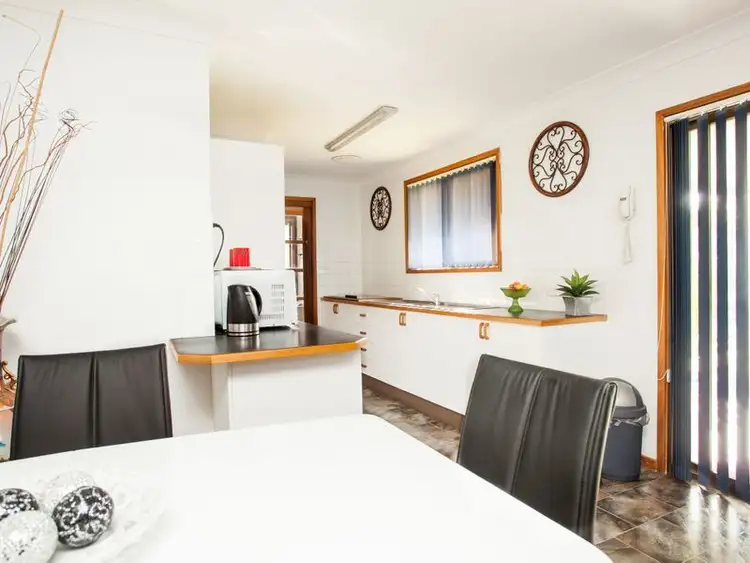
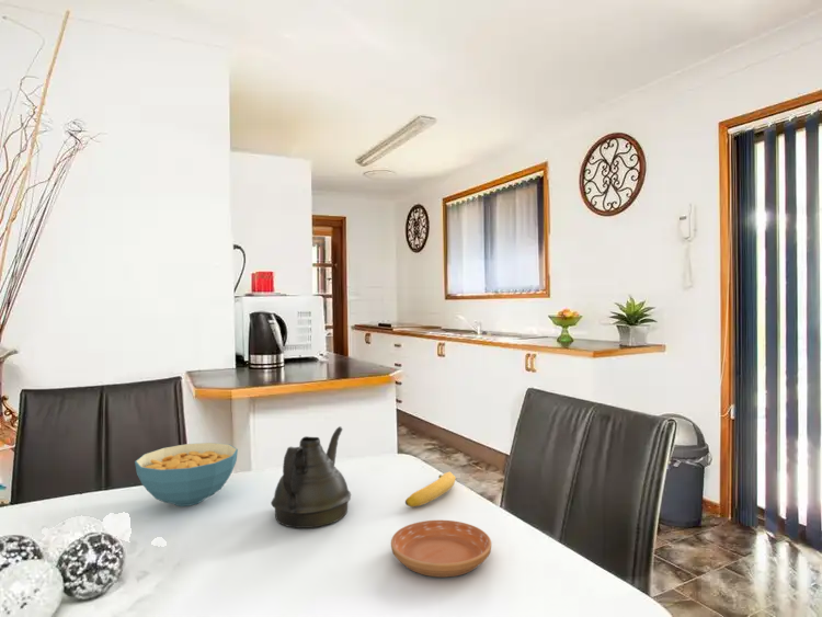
+ teapot (318, 470)
+ banana (432, 485)
+ saucer (441, 548)
+ cereal bowl (189, 478)
